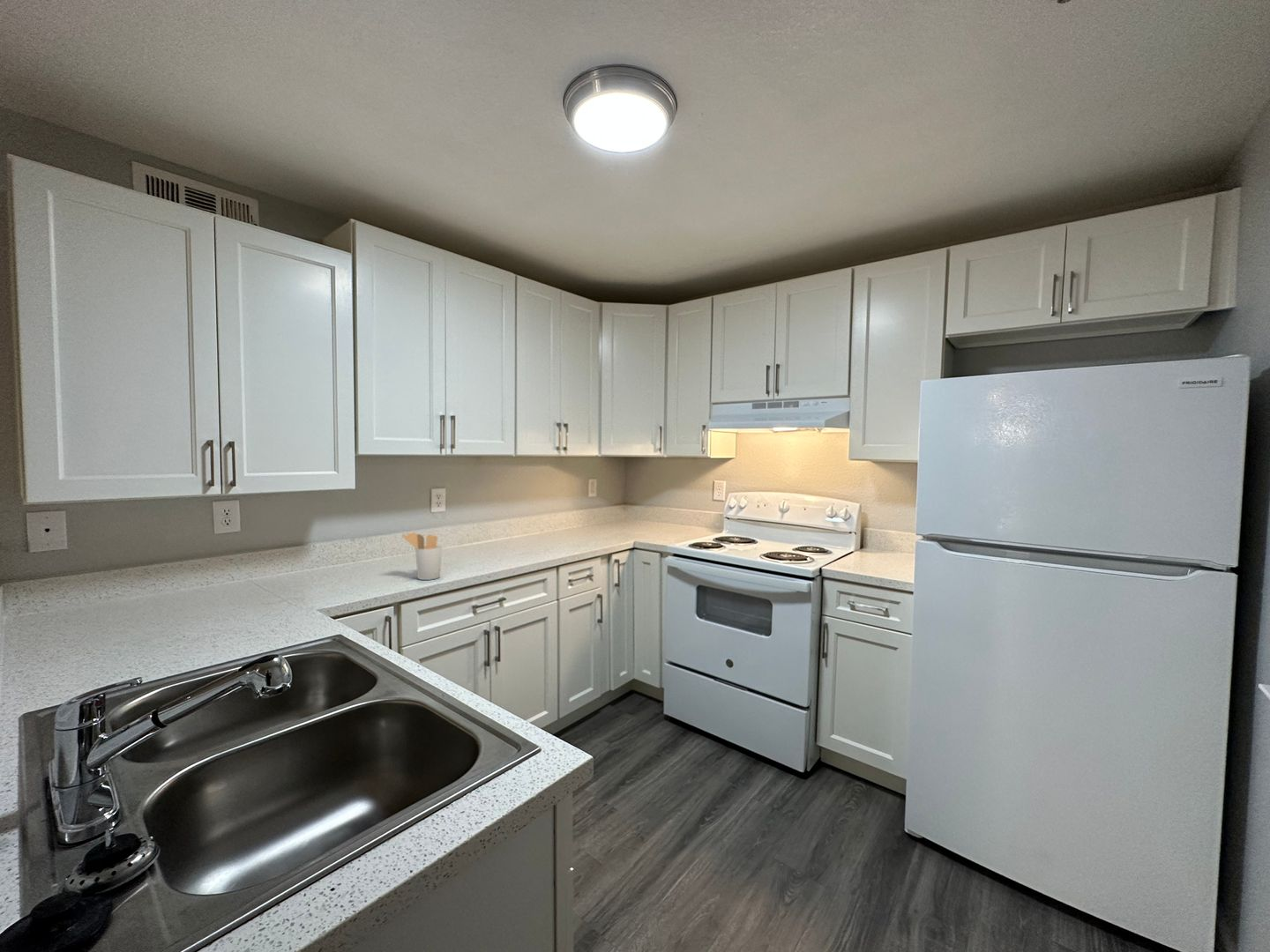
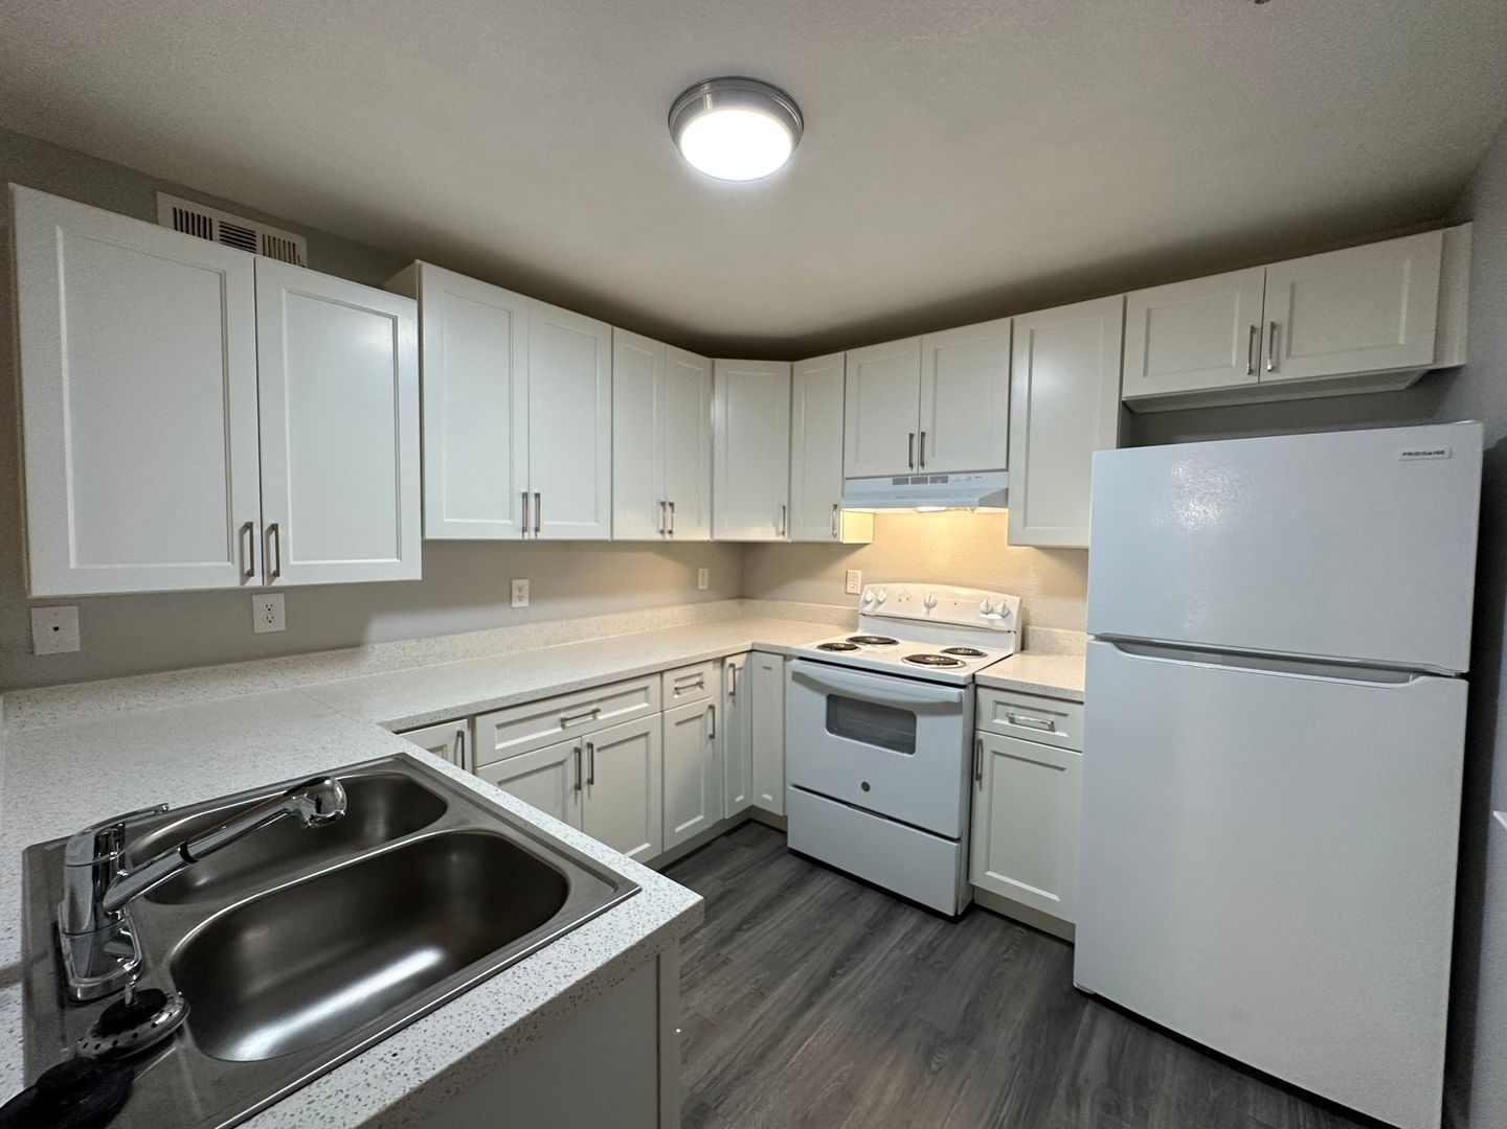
- utensil holder (422, 554)
